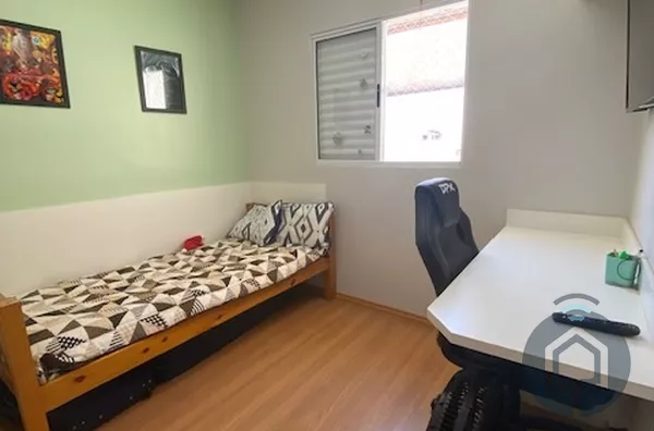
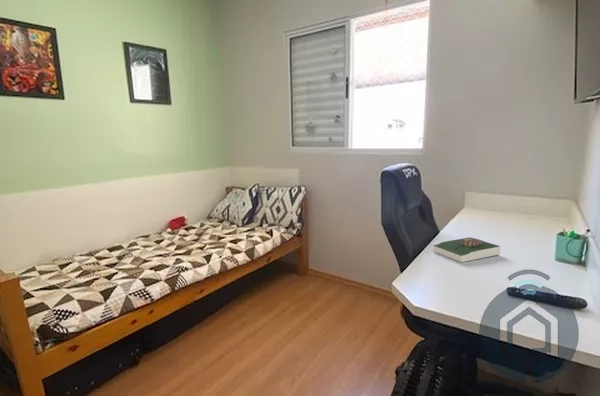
+ book (465, 246)
